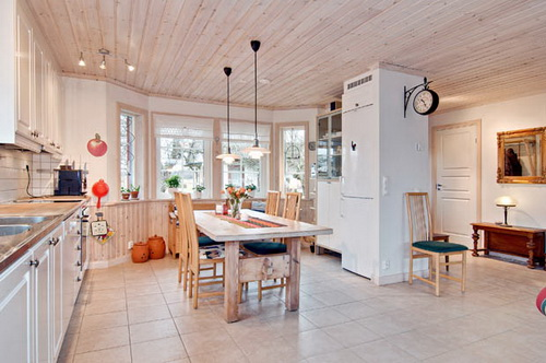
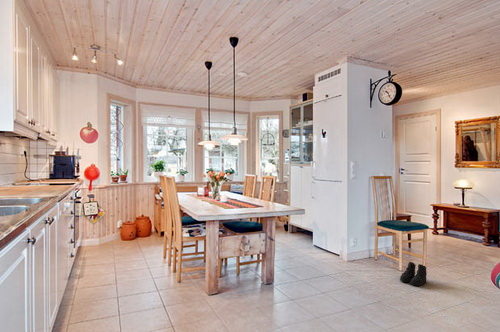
+ boots (413, 272)
